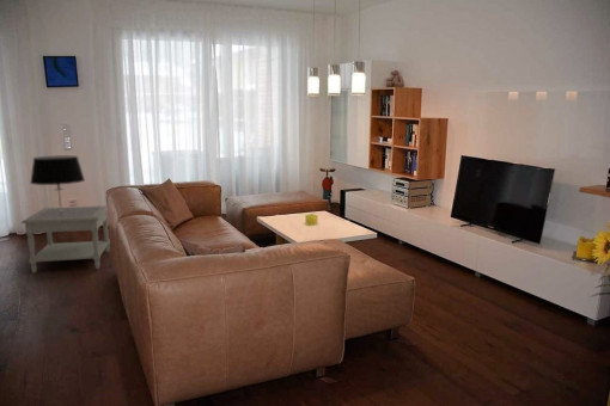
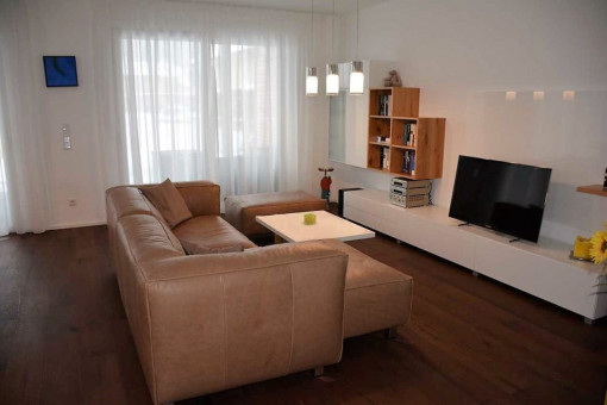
- side table (71, 242)
- table lamp (57, 184)
